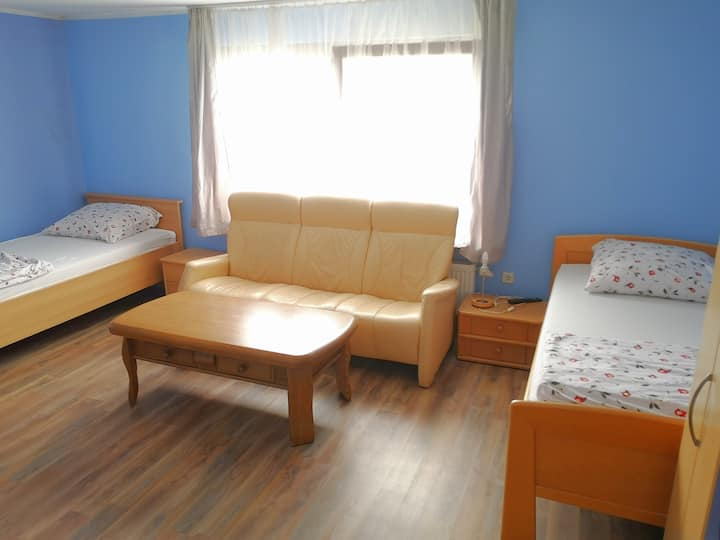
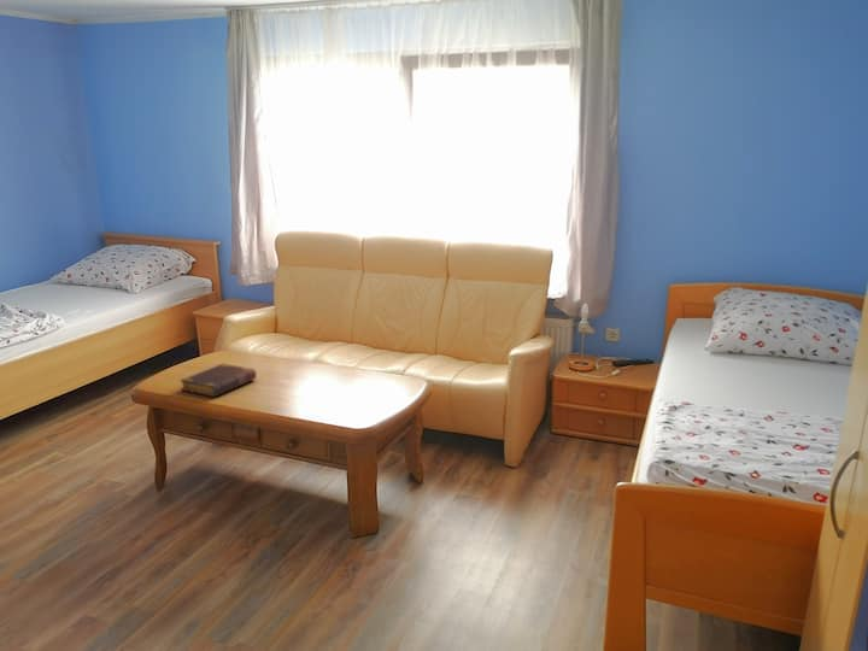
+ book (219, 380)
